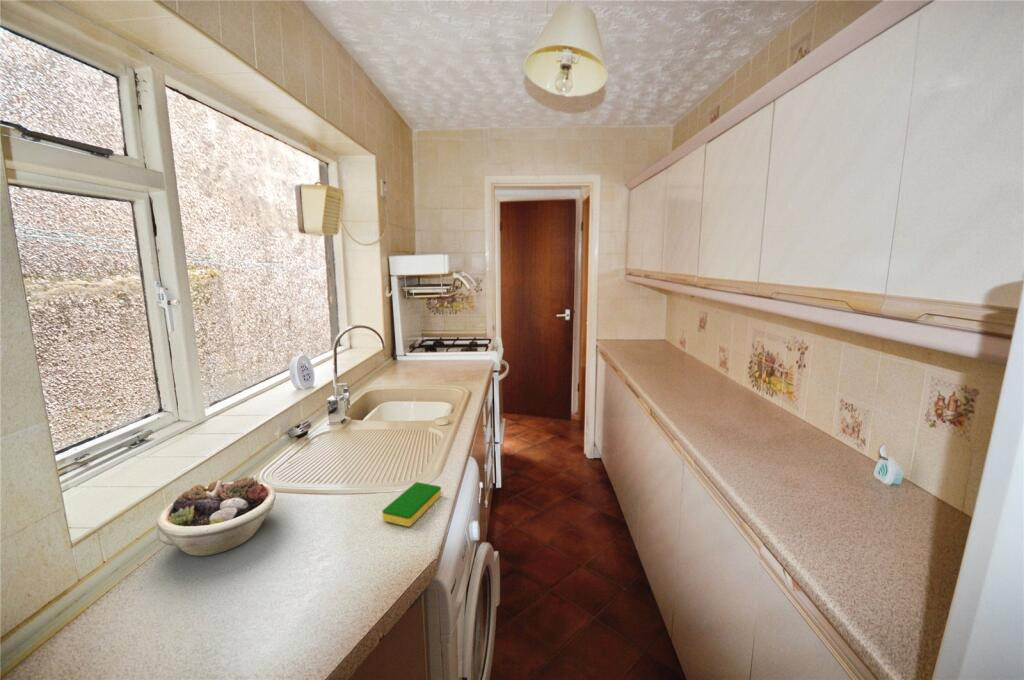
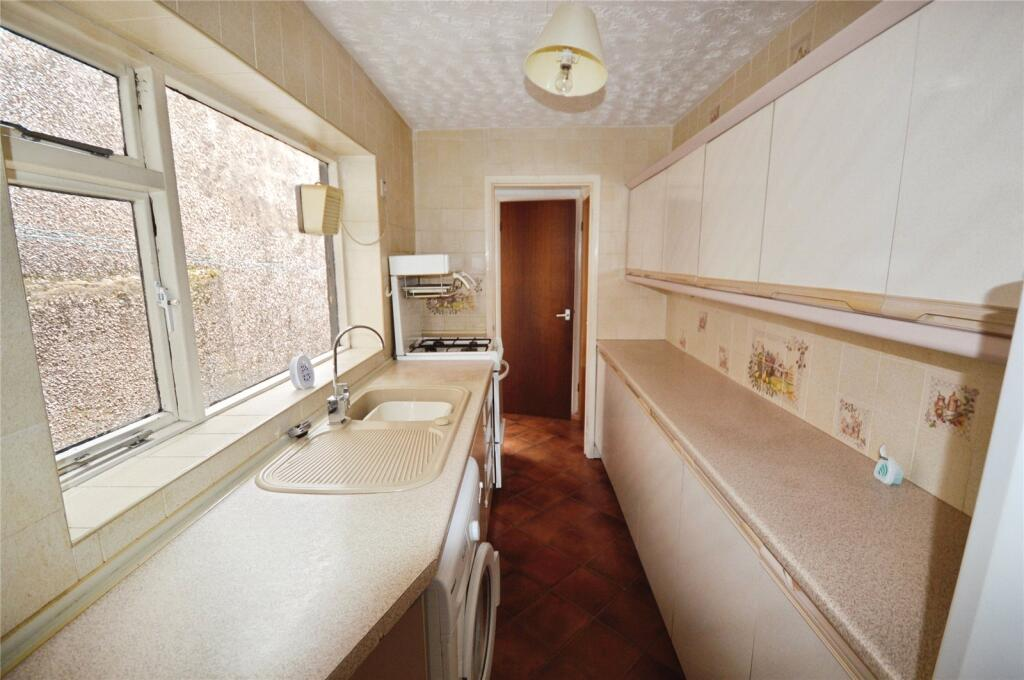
- dish sponge (413, 502)
- succulent planter (220, 512)
